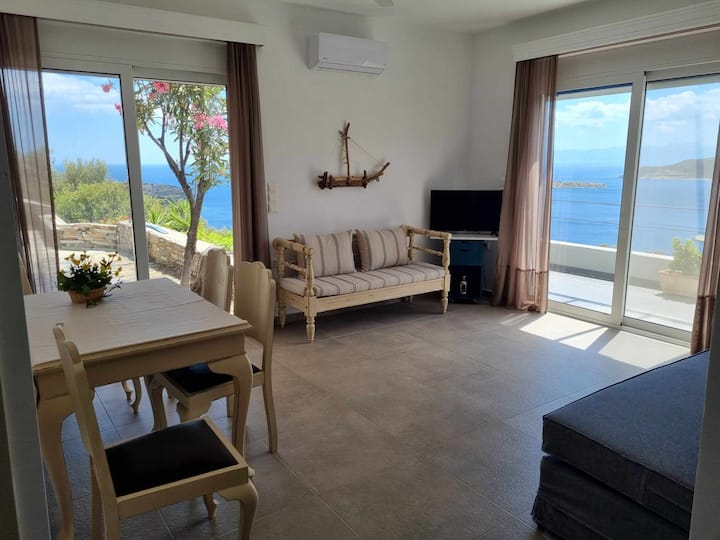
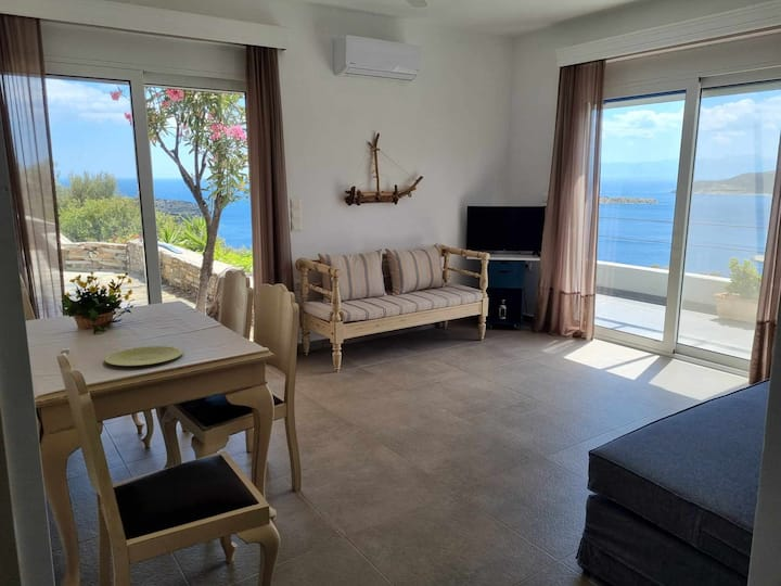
+ plate (144, 356)
